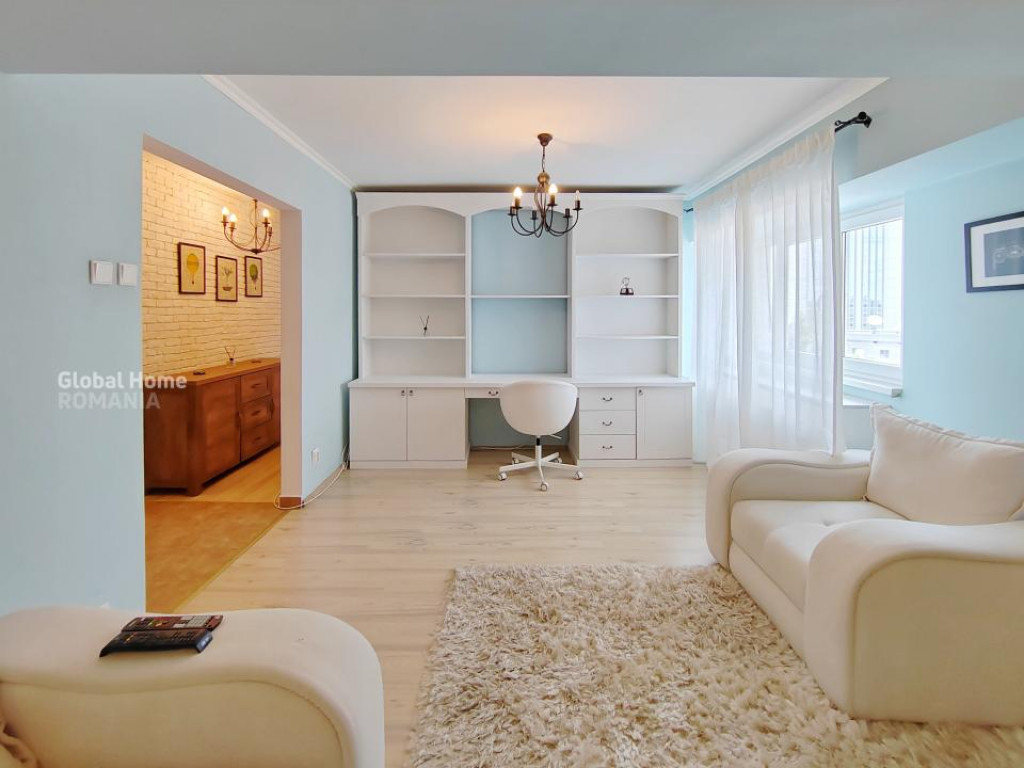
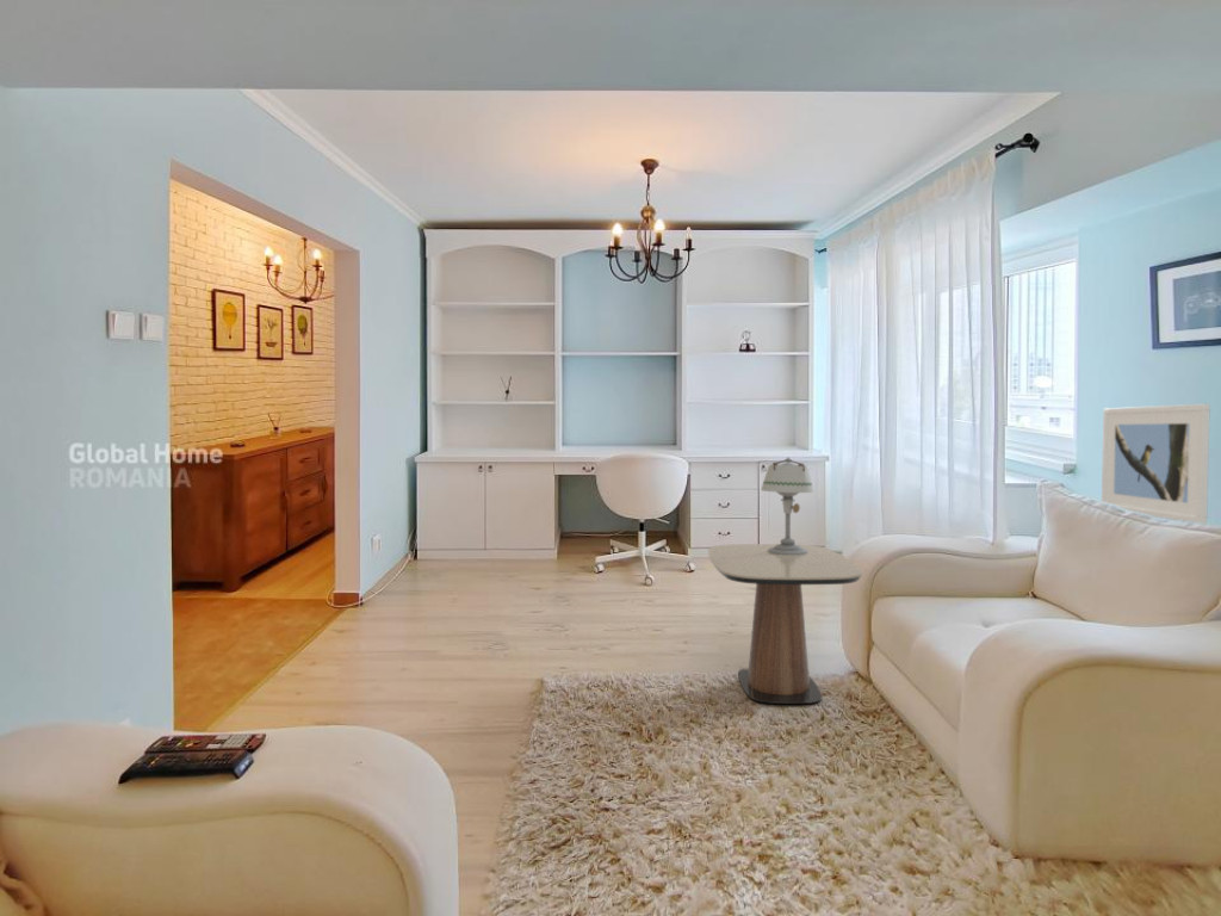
+ side table (777, 621)
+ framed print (1149, 460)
+ table lamp (787, 503)
